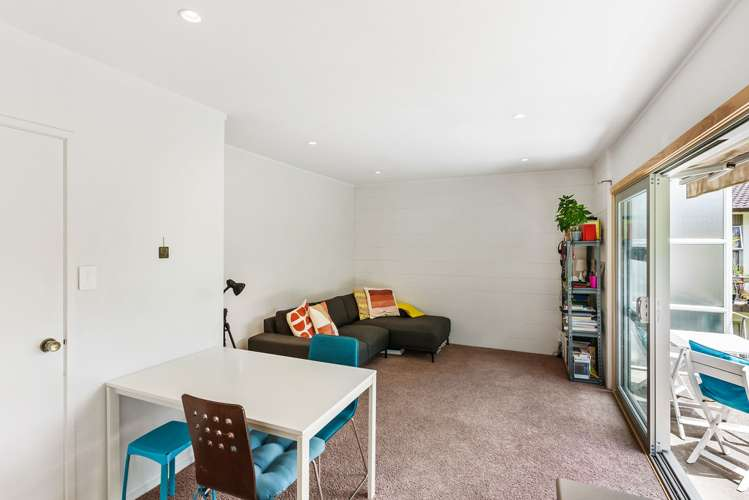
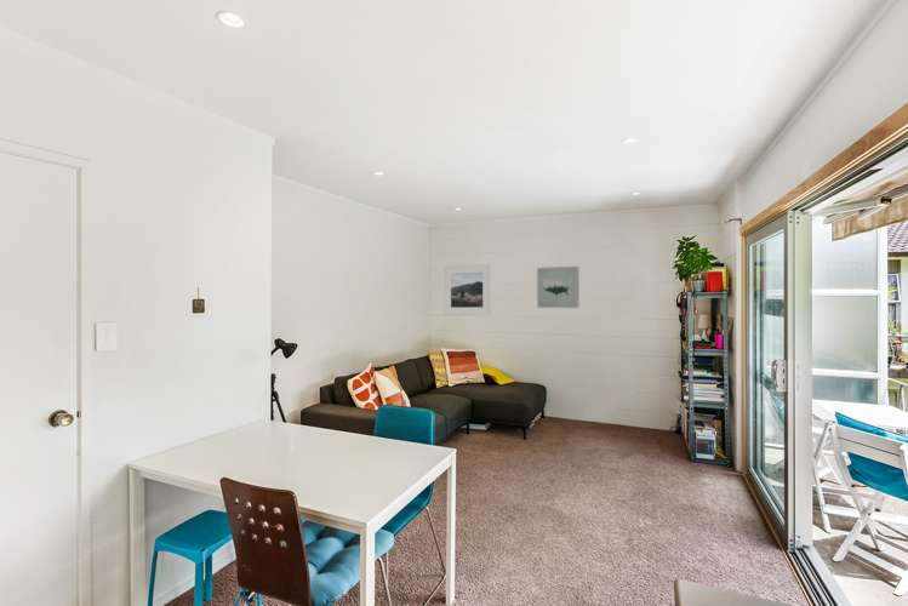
+ wall art (558, 287)
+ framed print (467, 290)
